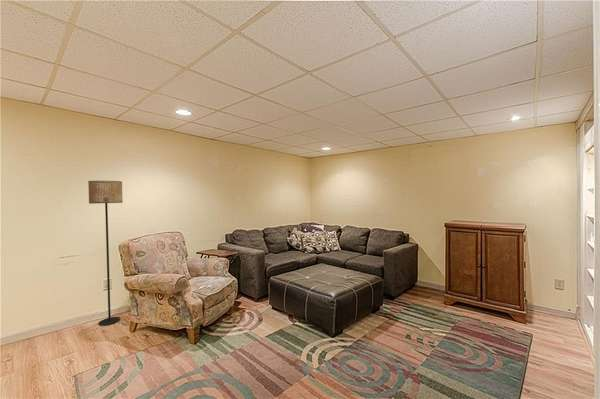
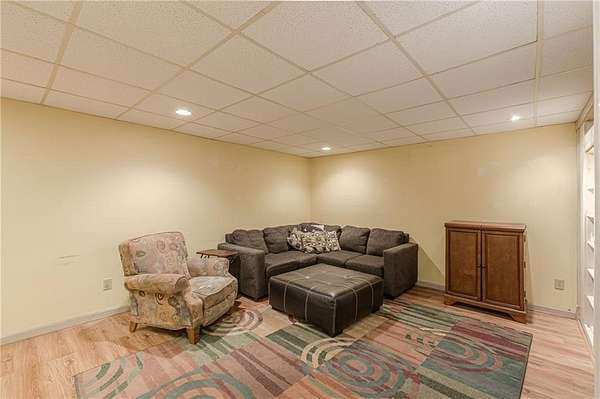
- floor lamp (107, 251)
